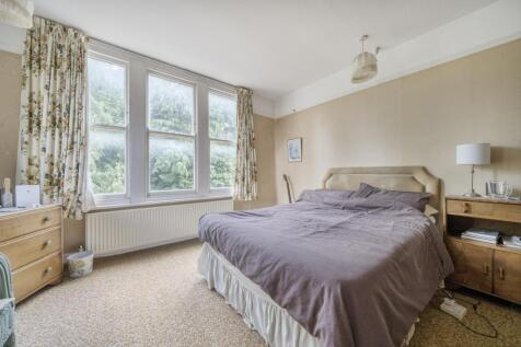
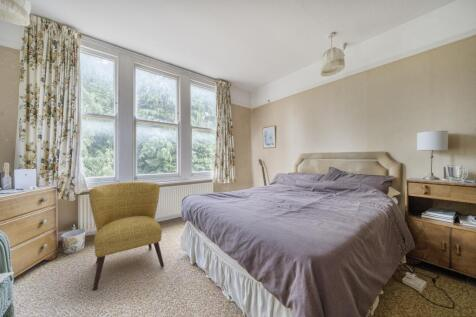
+ chair (128, 223)
